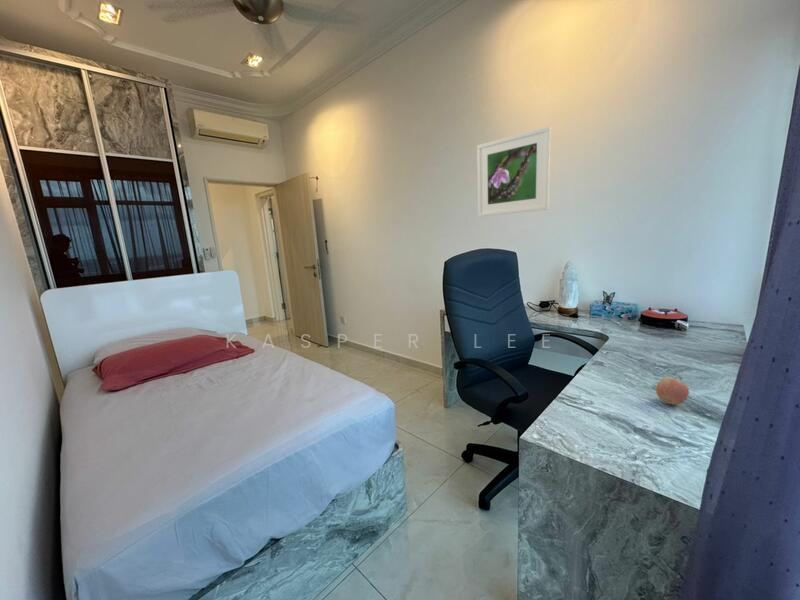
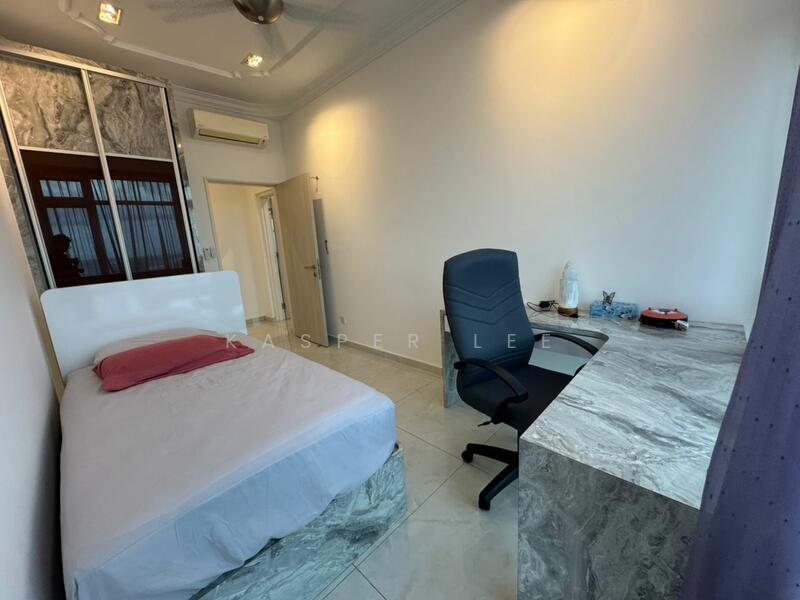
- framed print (511, 175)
- apple (672, 391)
